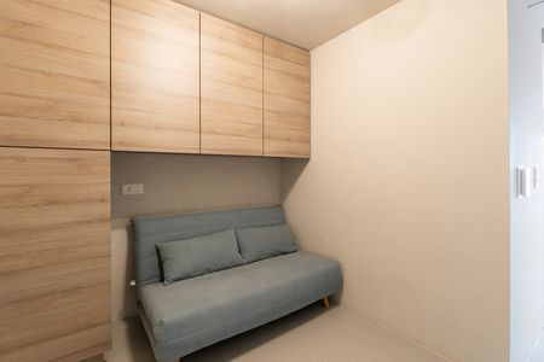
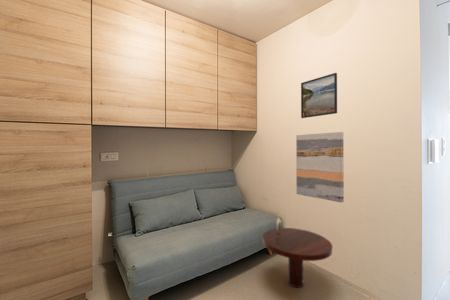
+ wall art (317, 165)
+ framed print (317, 97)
+ coffee table (295, 250)
